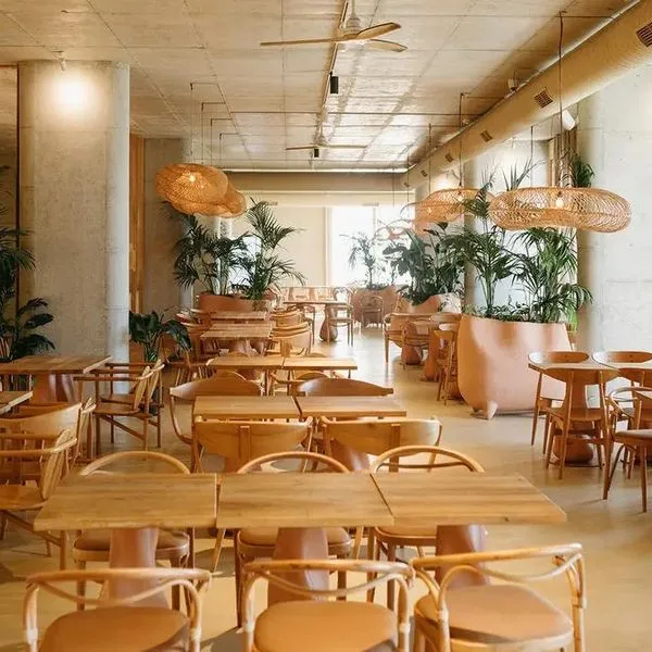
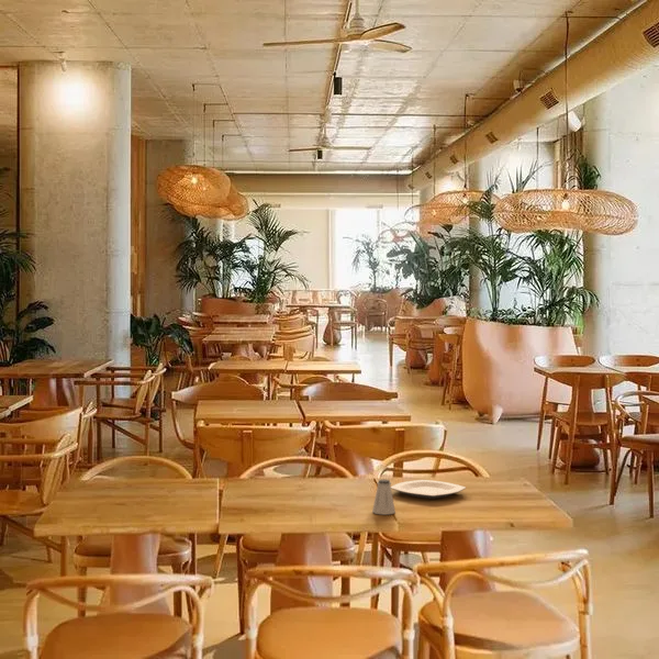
+ plate (427, 490)
+ saltshaker (383, 495)
